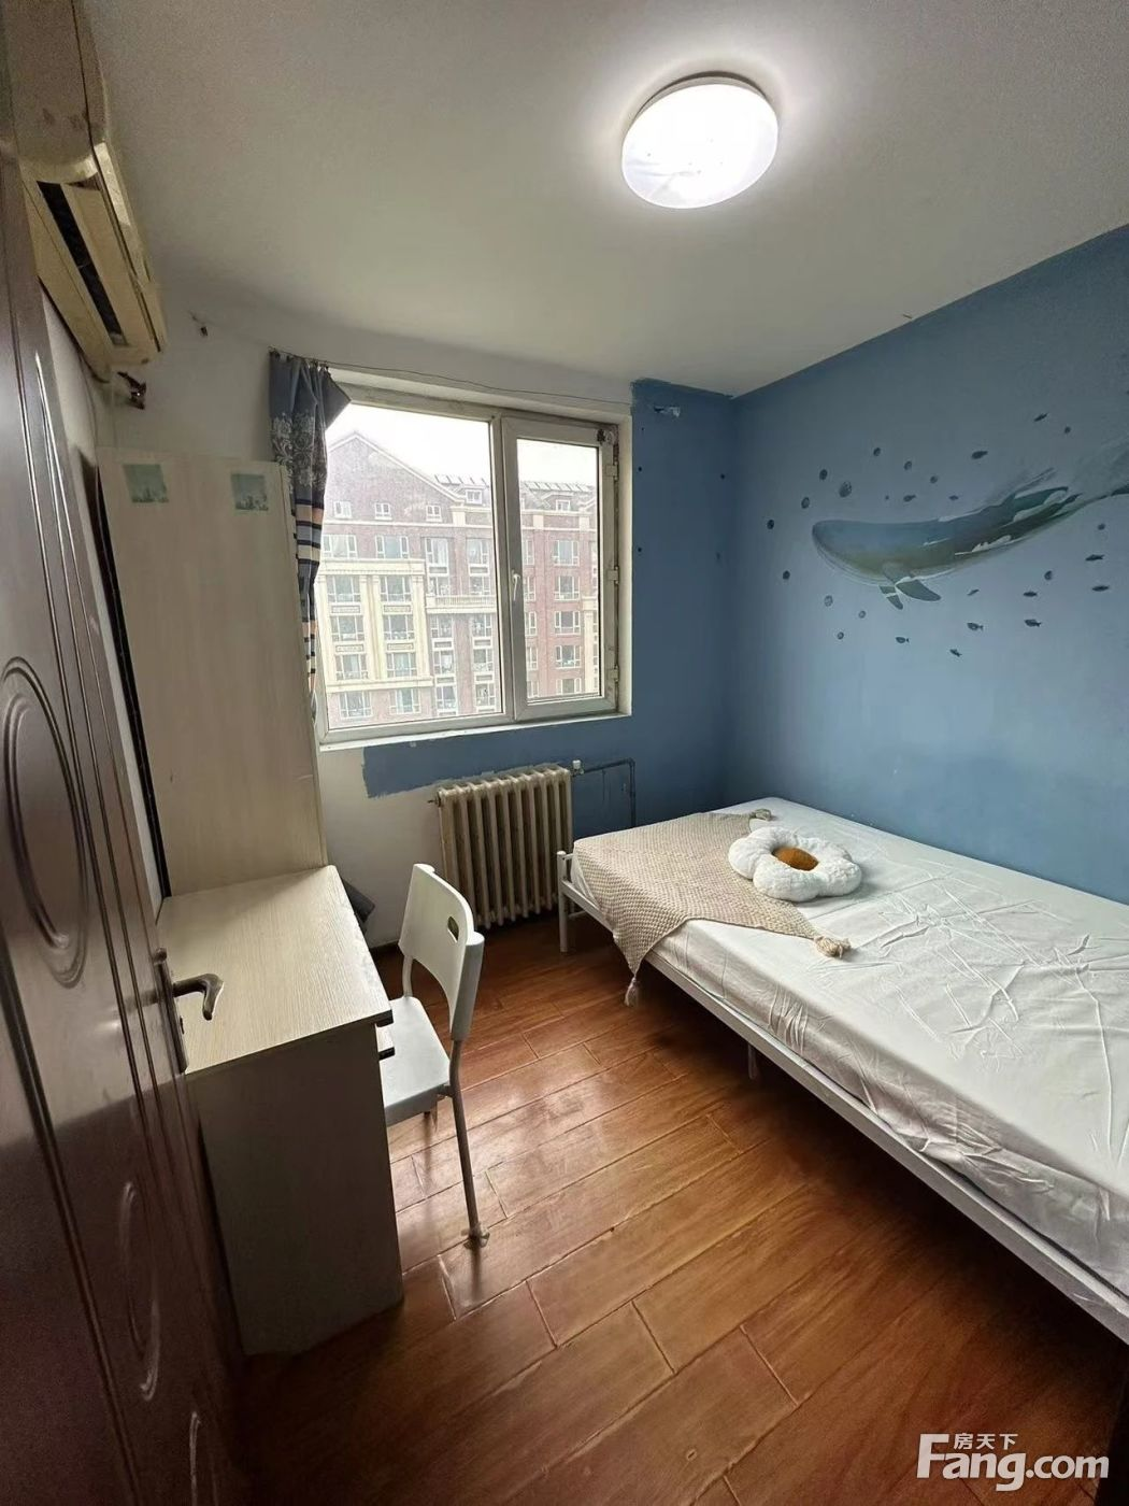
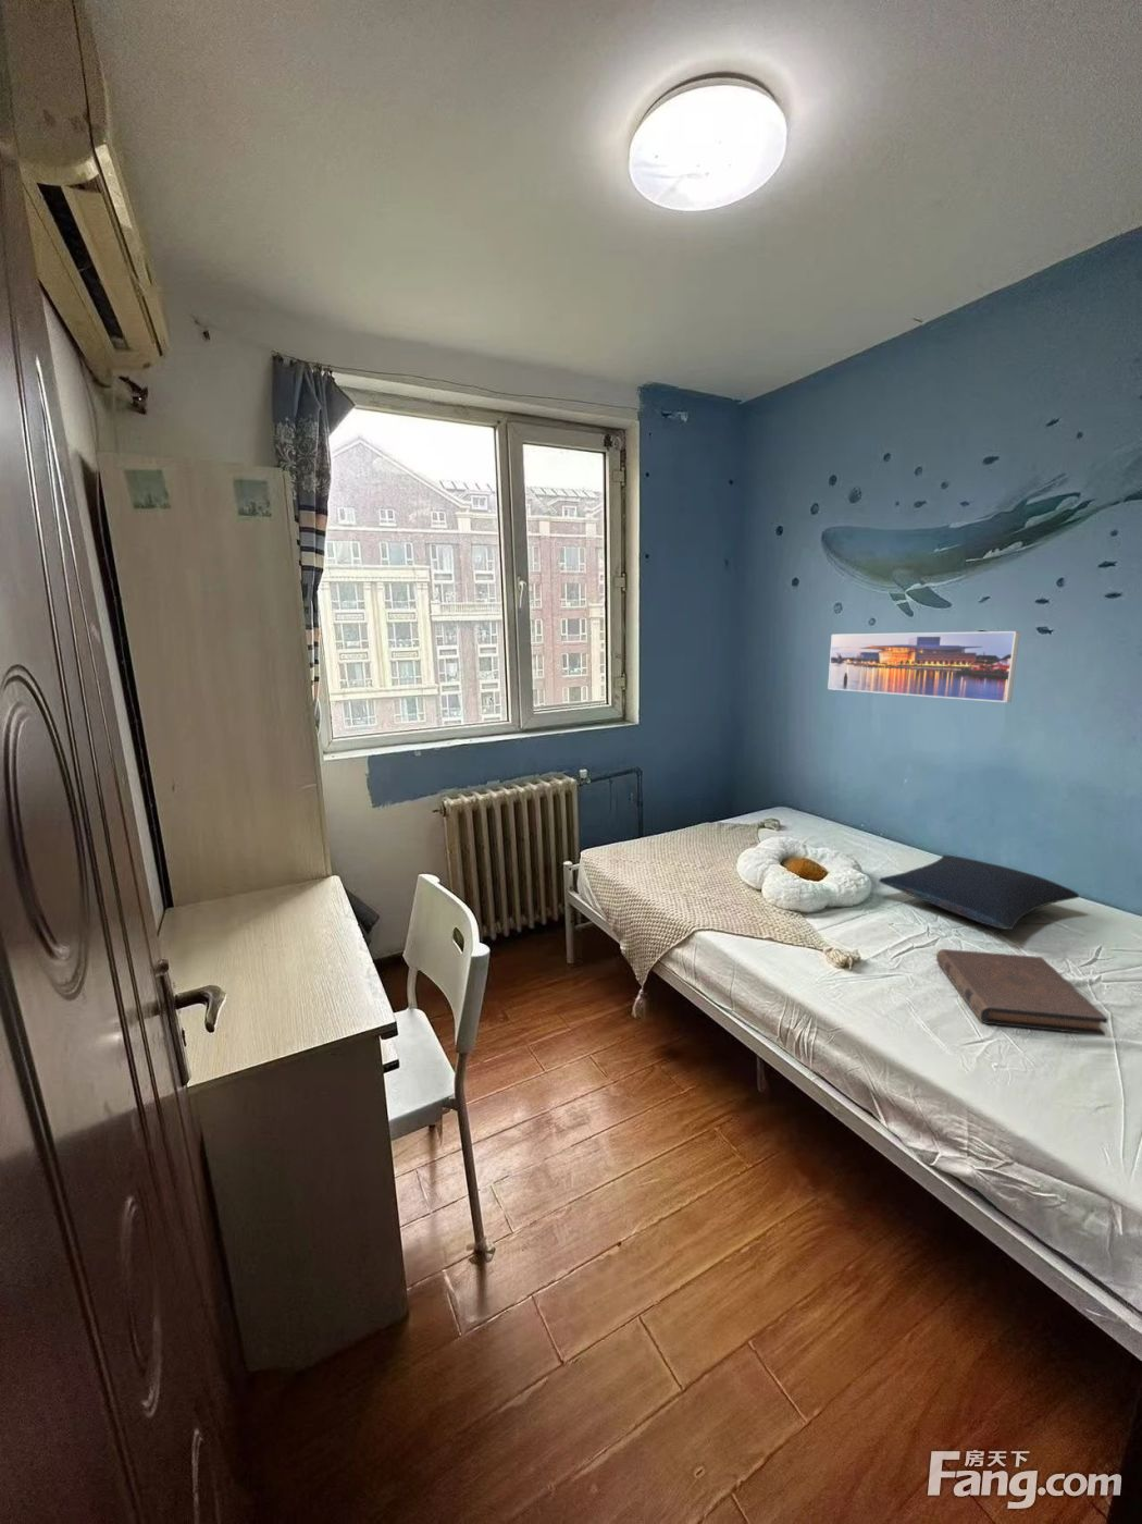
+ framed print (910, 664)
+ pillow (973, 886)
+ book (1012, 988)
